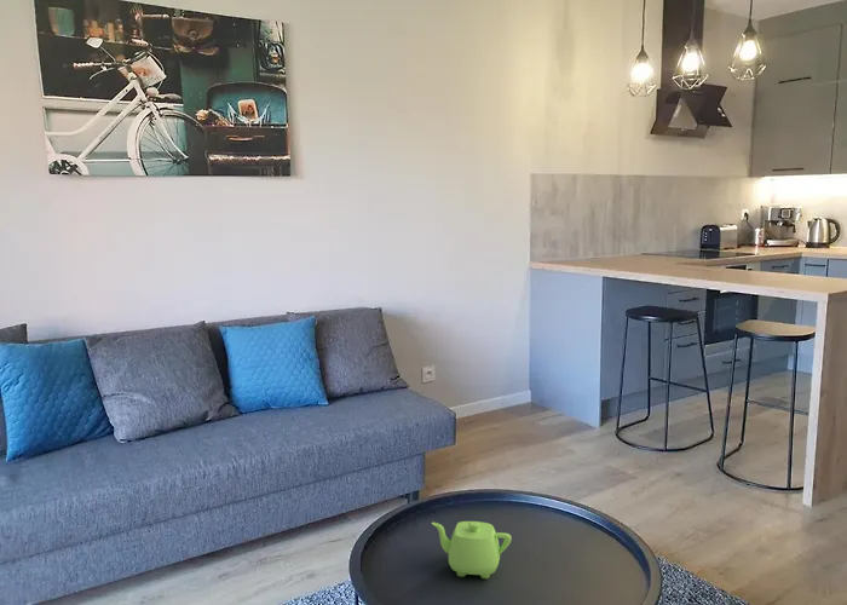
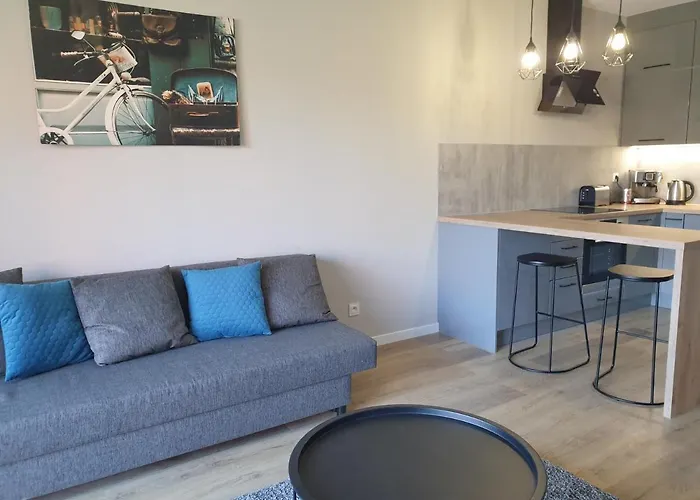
- teapot (471, 546)
